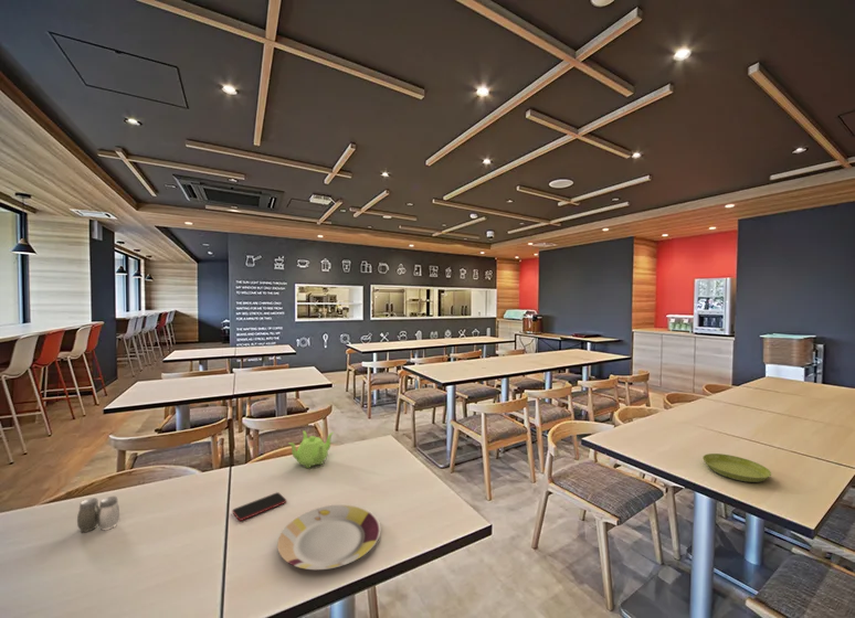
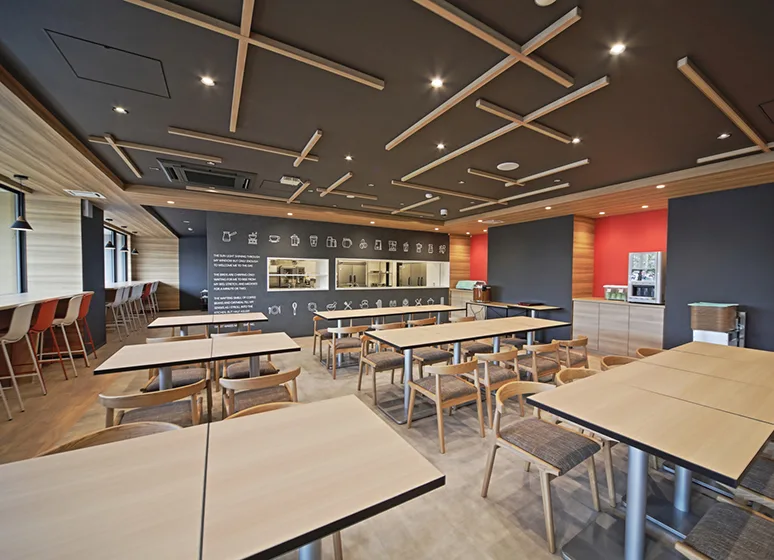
- plate (330, 535)
- saucer (735, 468)
- teapot (312, 449)
- smartphone (260, 505)
- salt and pepper shaker (98, 513)
